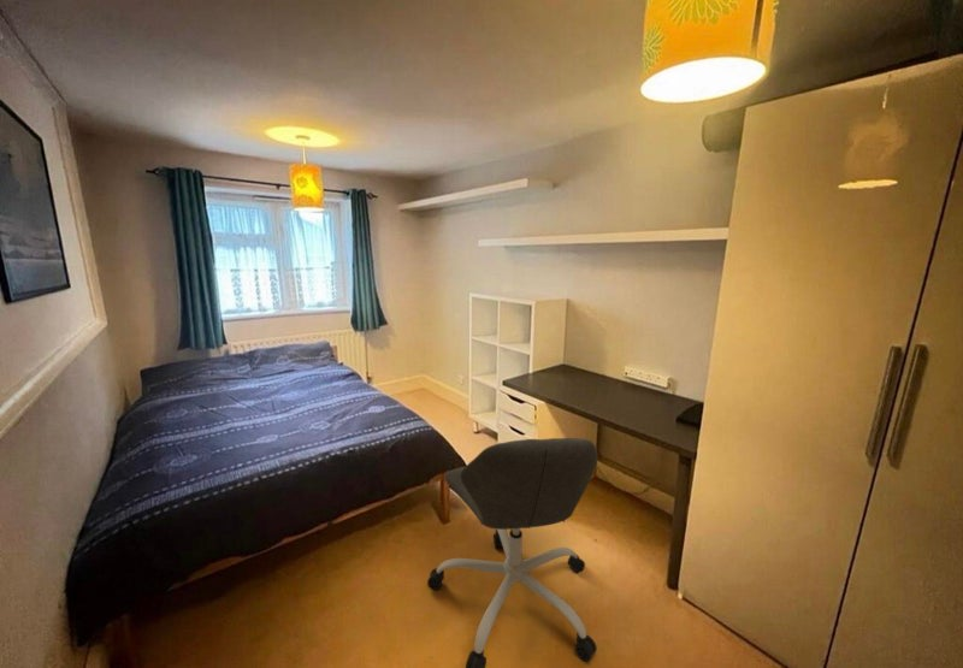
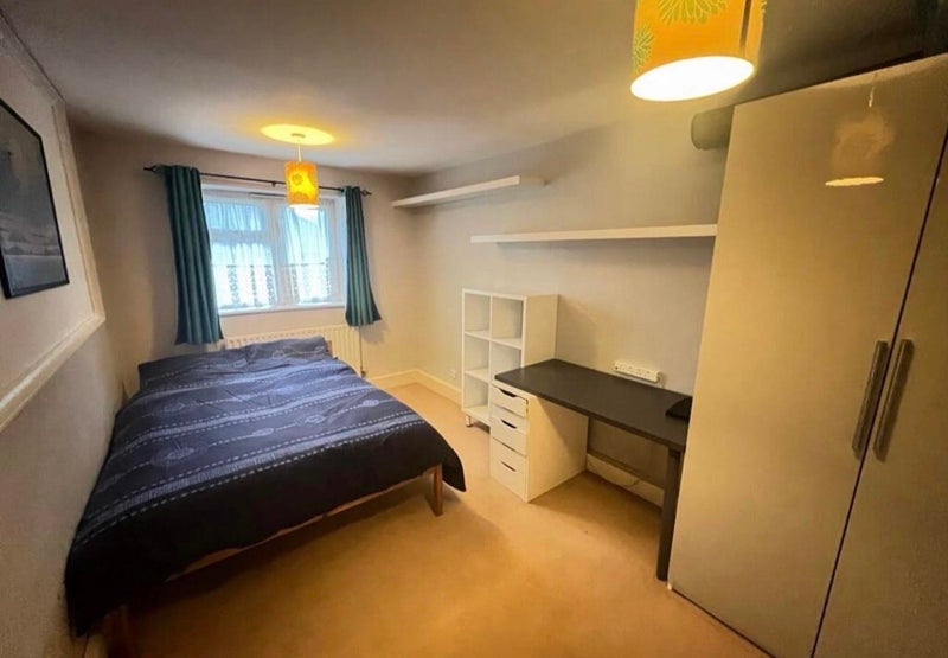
- office chair (518, 509)
